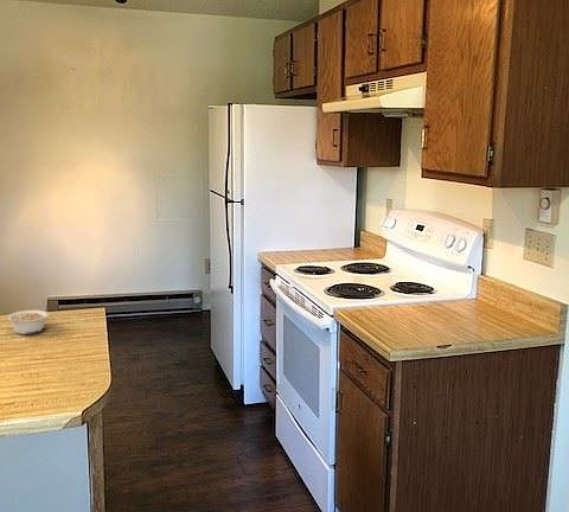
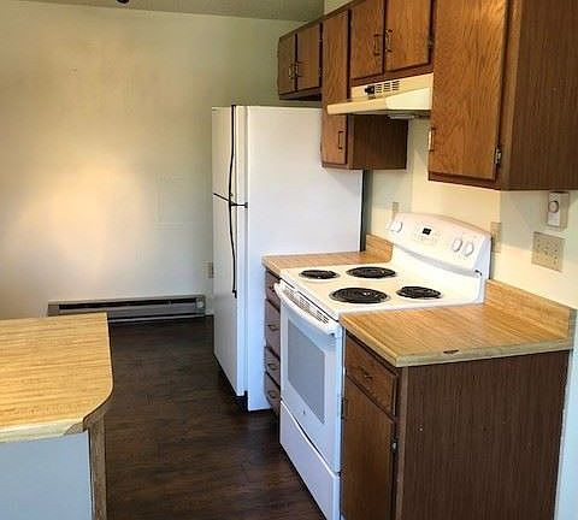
- legume (28, 321)
